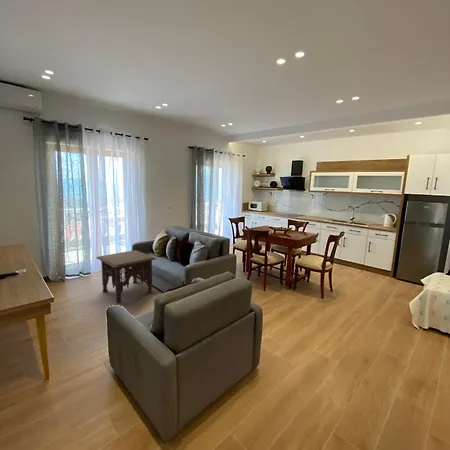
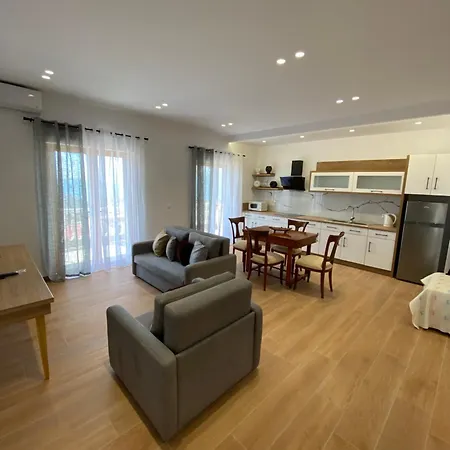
- side table (127, 274)
